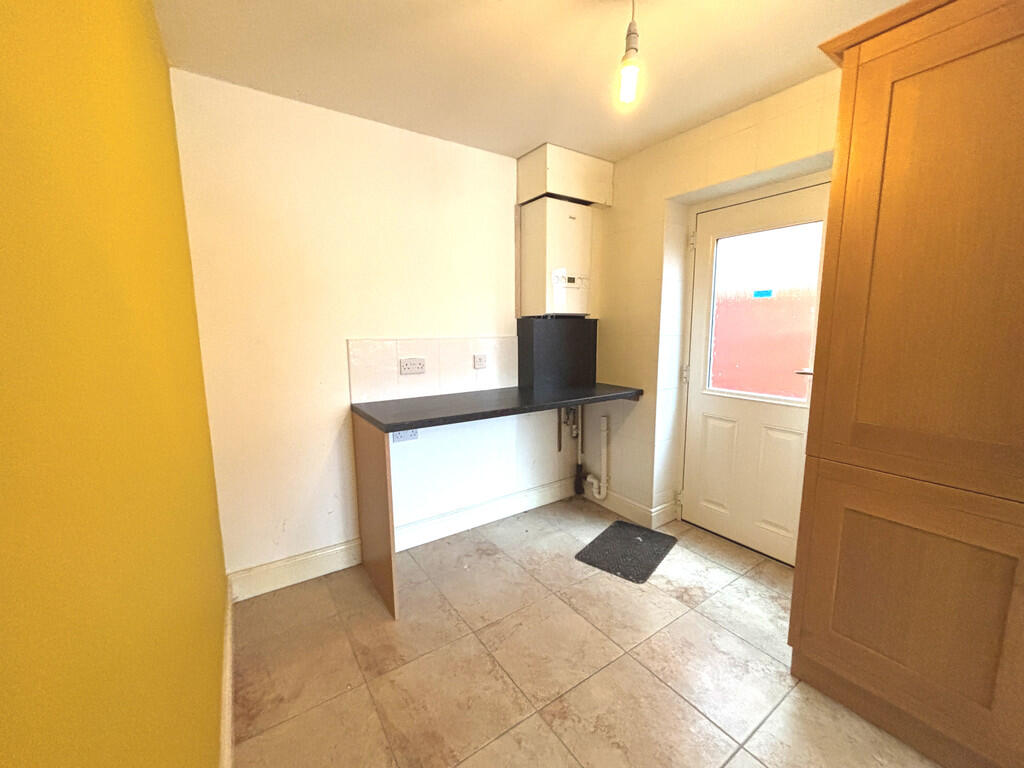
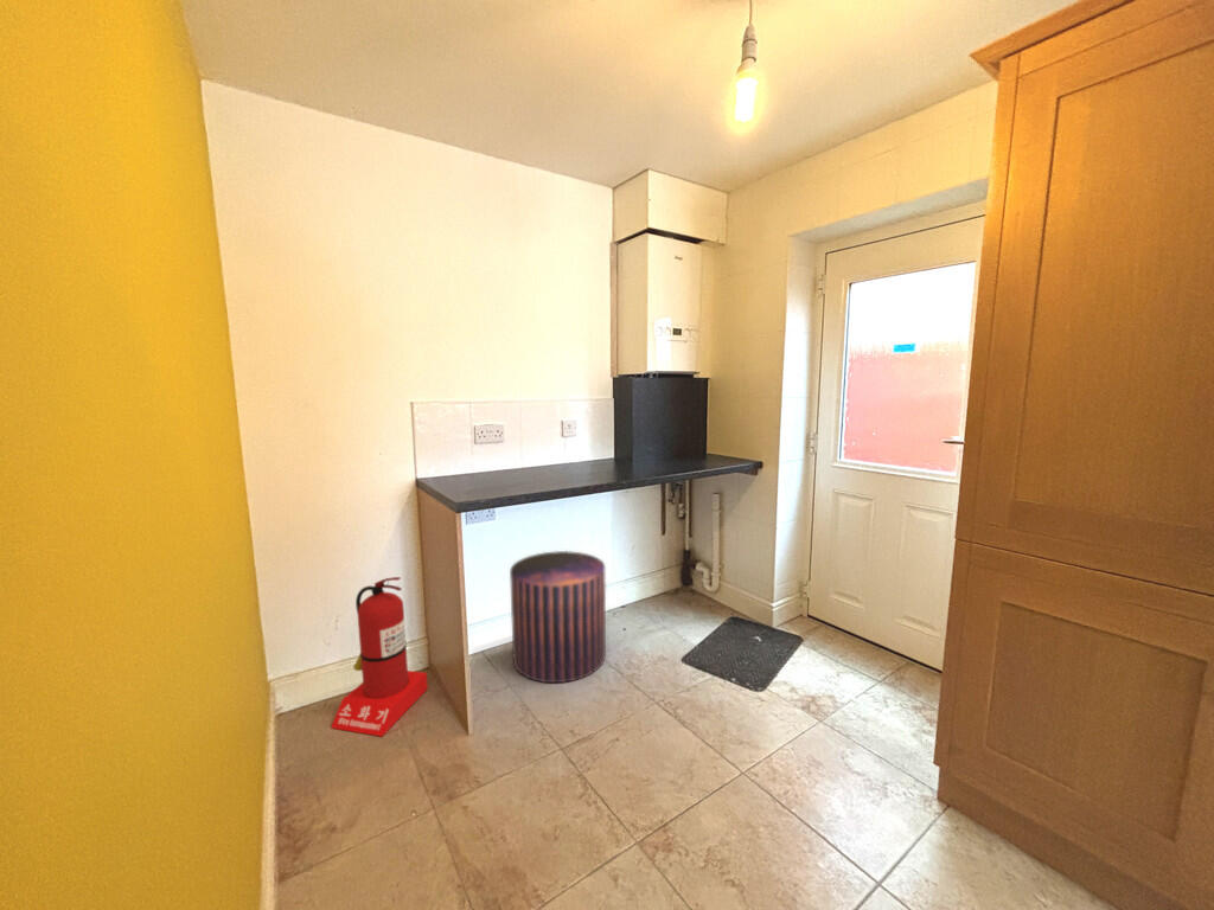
+ stool (558, 611)
+ fire extinguisher (377, 645)
